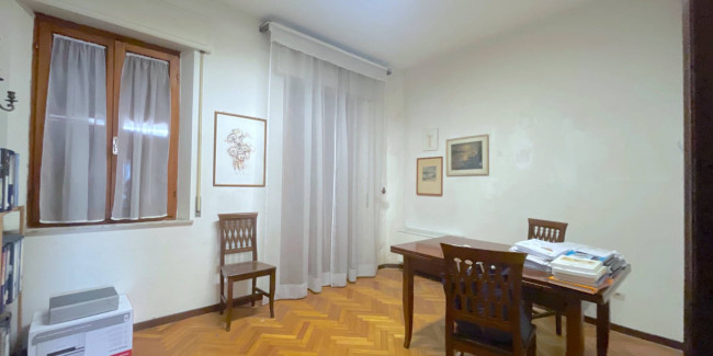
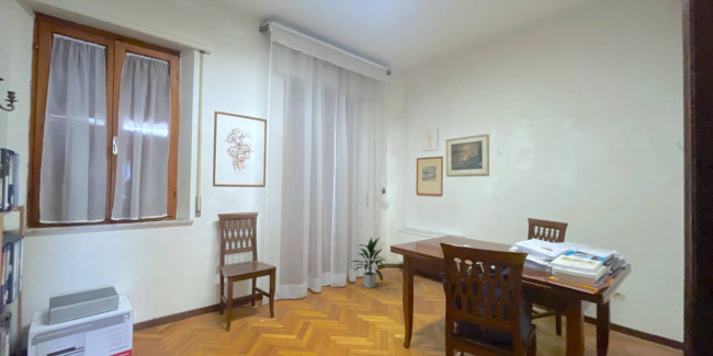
+ indoor plant (370, 262)
